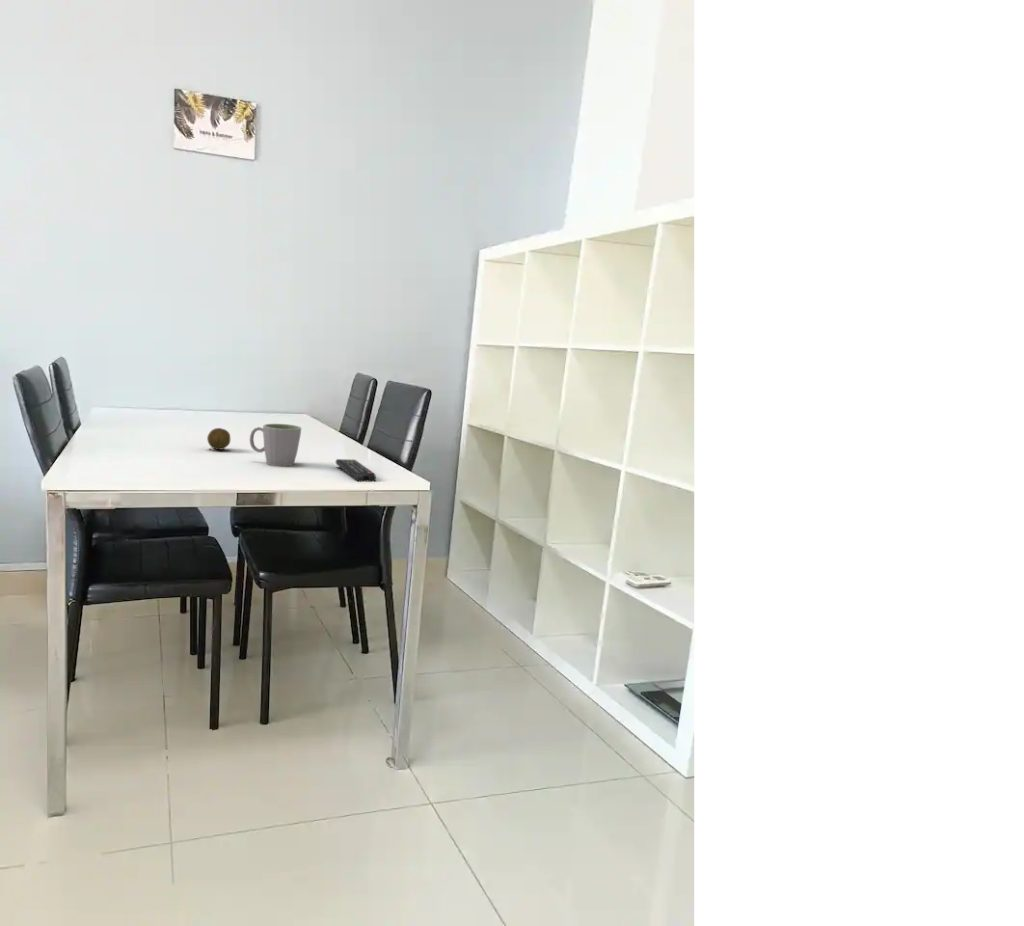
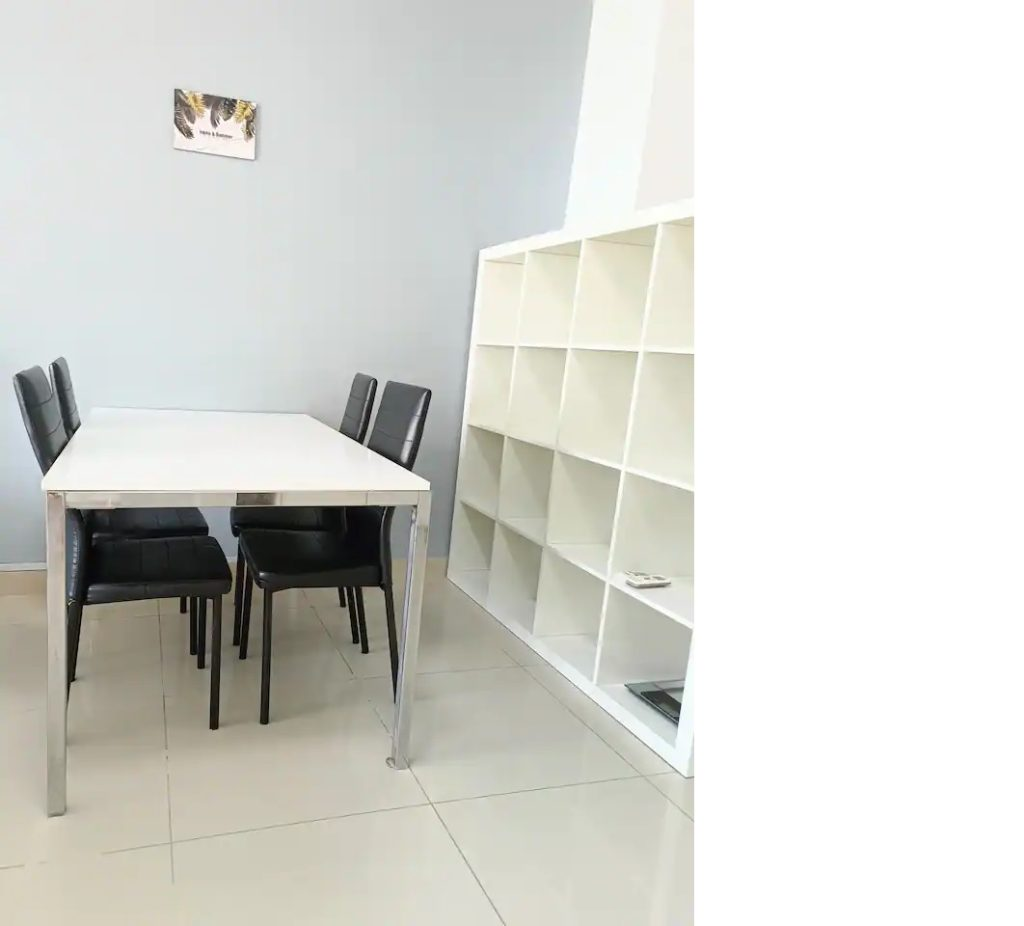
- mug (274, 444)
- remote control (354, 470)
- fruit (218, 438)
